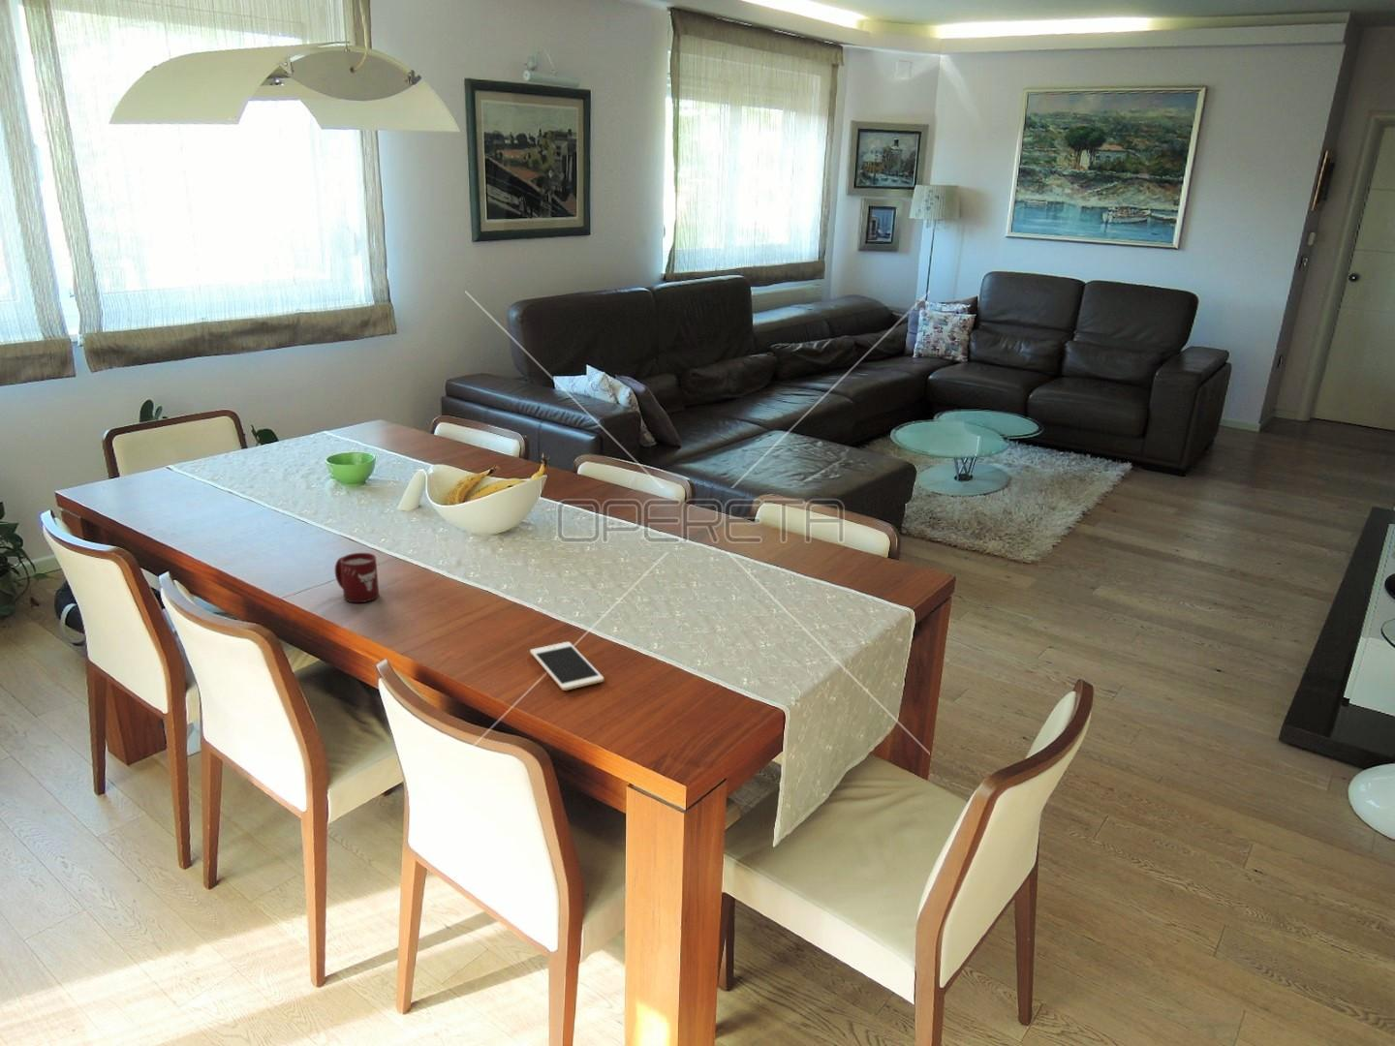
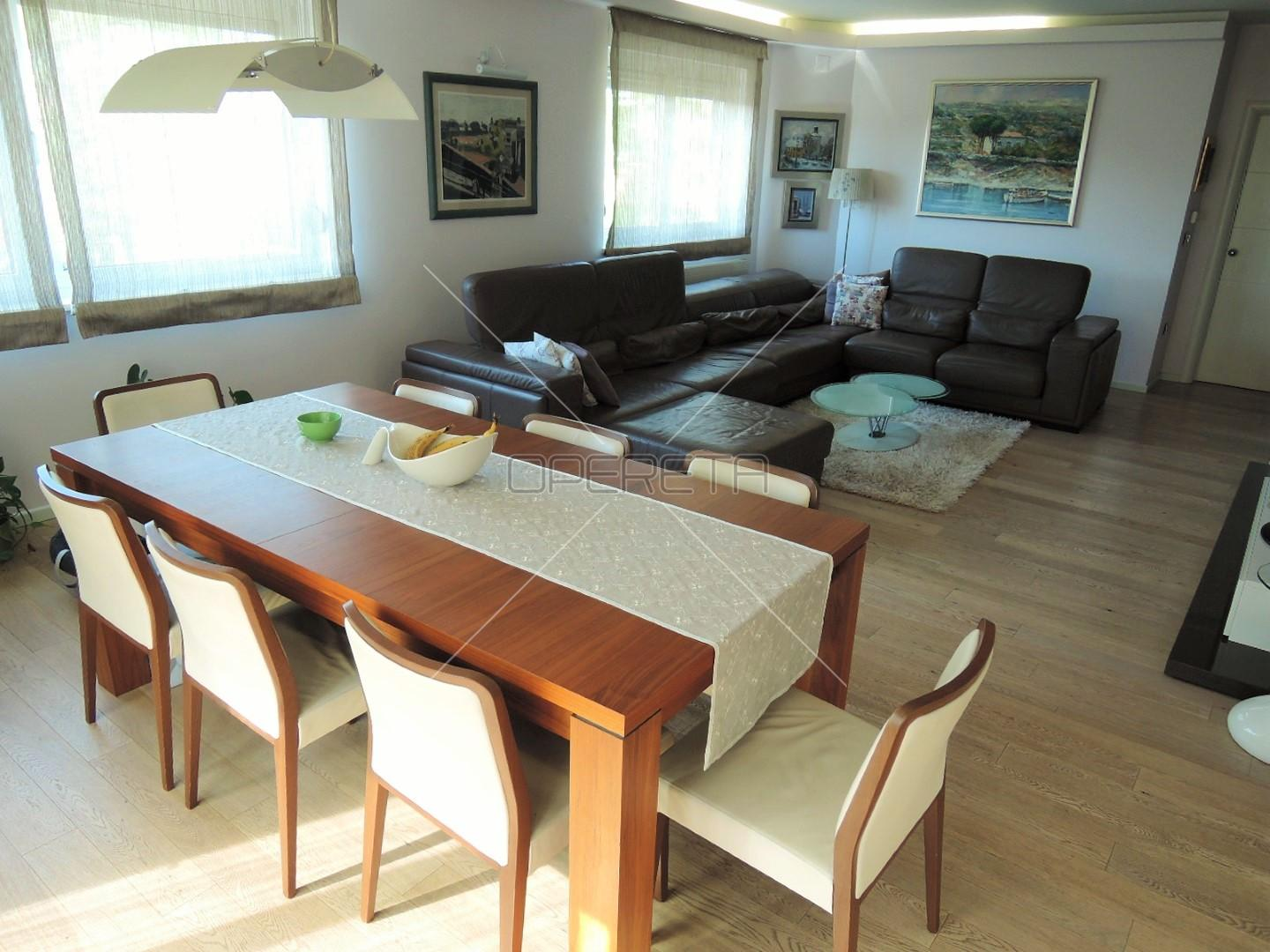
- cell phone (566, 665)
- cup (354, 576)
